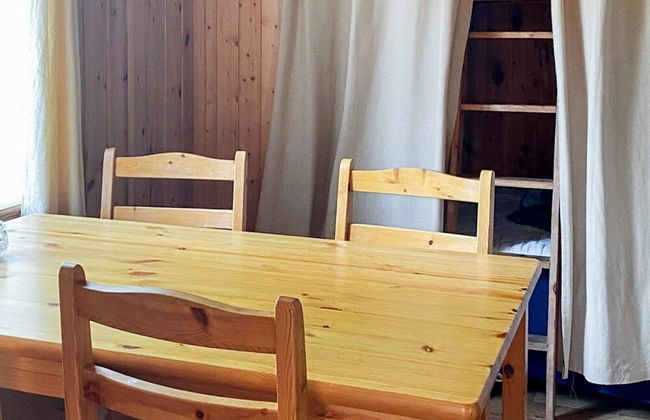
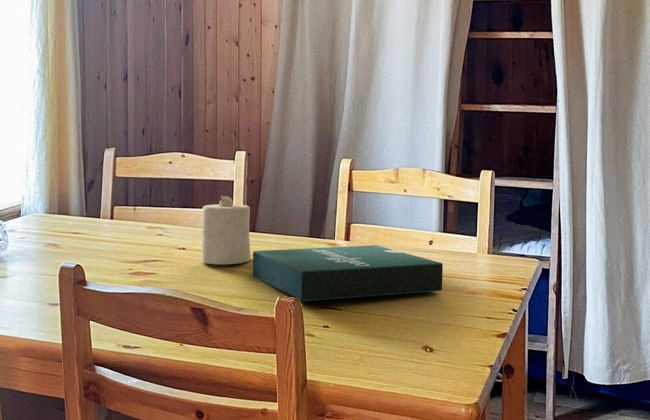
+ pizza box (343, 270)
+ candle (226, 228)
